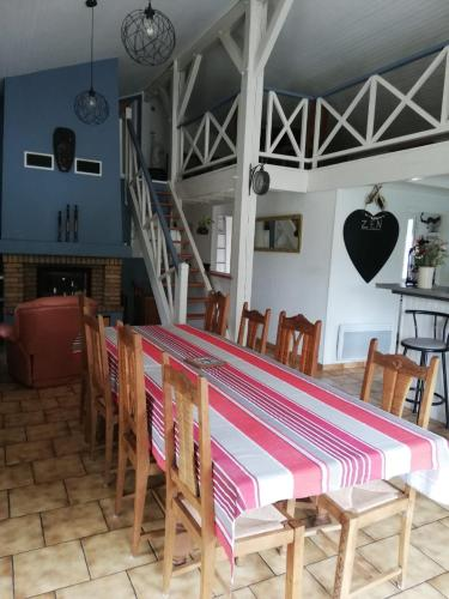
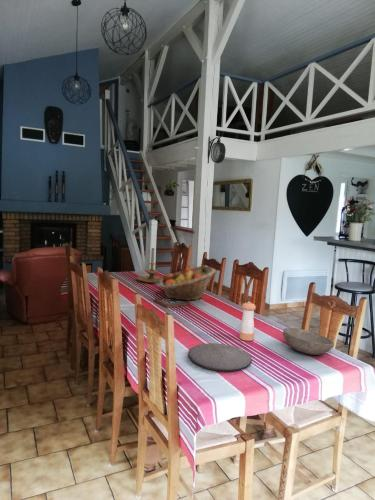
+ plate (219, 356)
+ bowl (307, 341)
+ candle holder (152, 264)
+ pepper shaker (247, 320)
+ fruit basket (187, 281)
